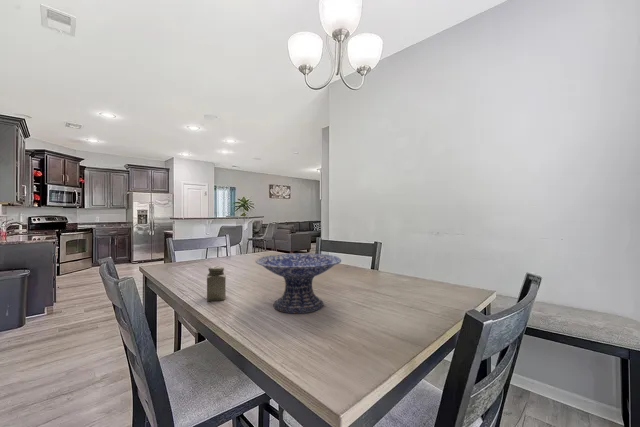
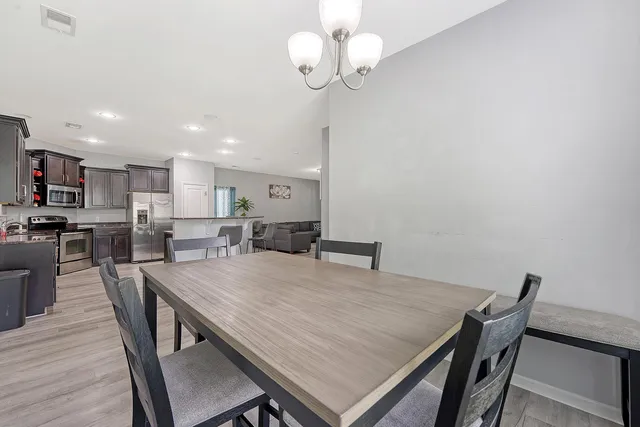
- decorative bowl (298, 281)
- salt shaker (216, 282)
